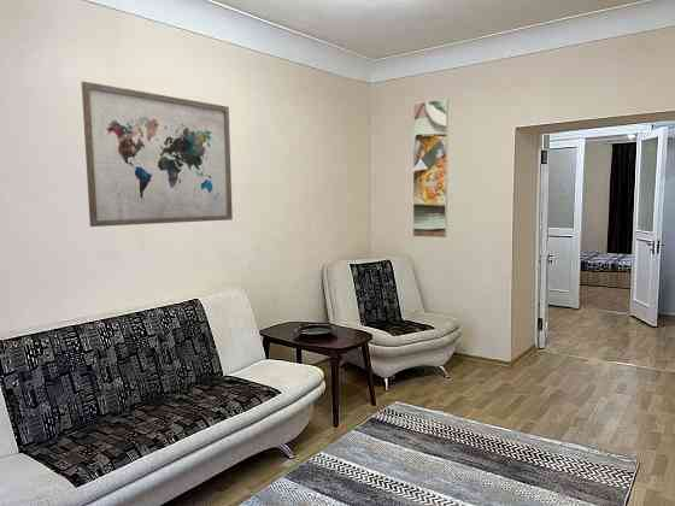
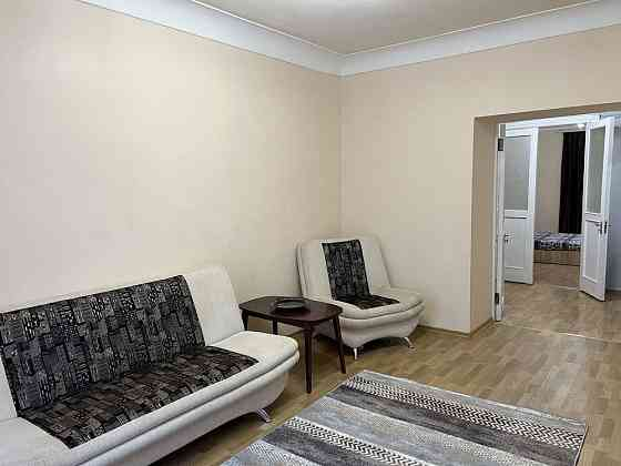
- wall art (166, 159)
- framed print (429, 170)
